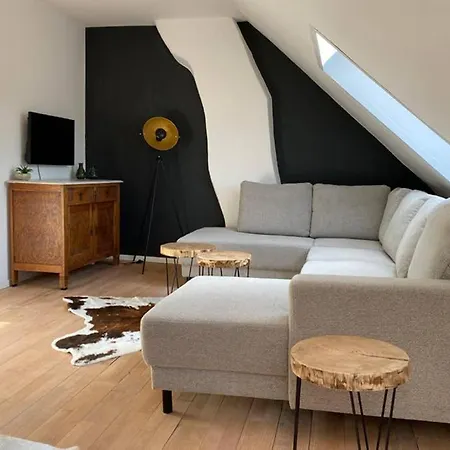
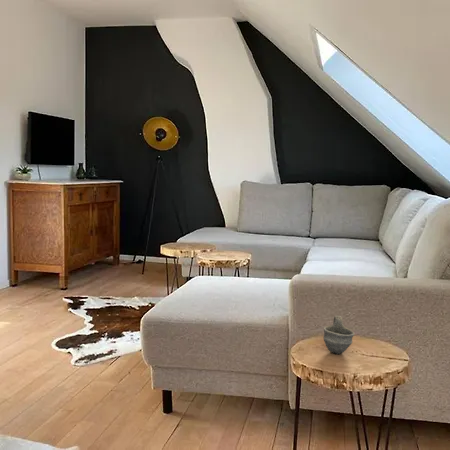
+ cup (339, 335)
